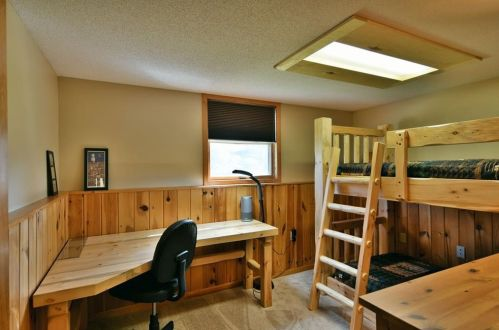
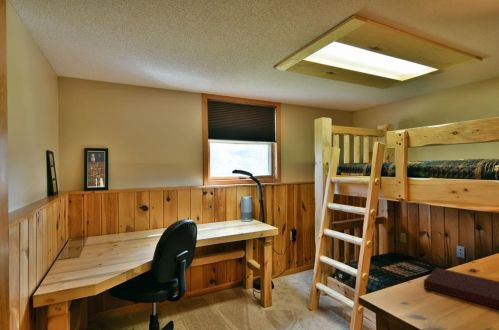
+ notebook (469, 287)
